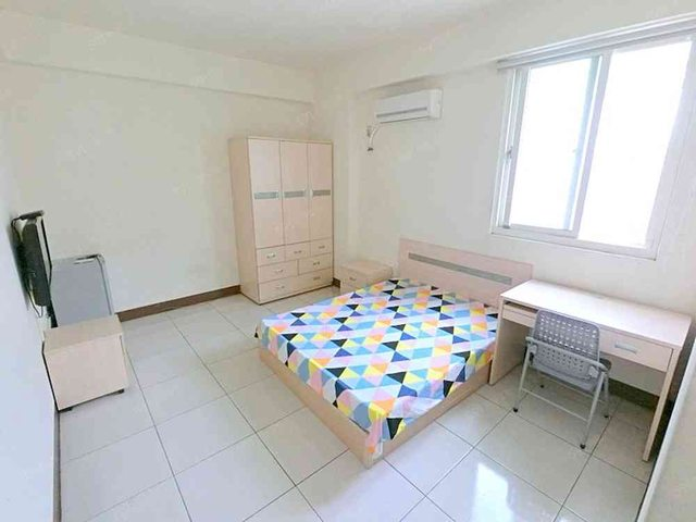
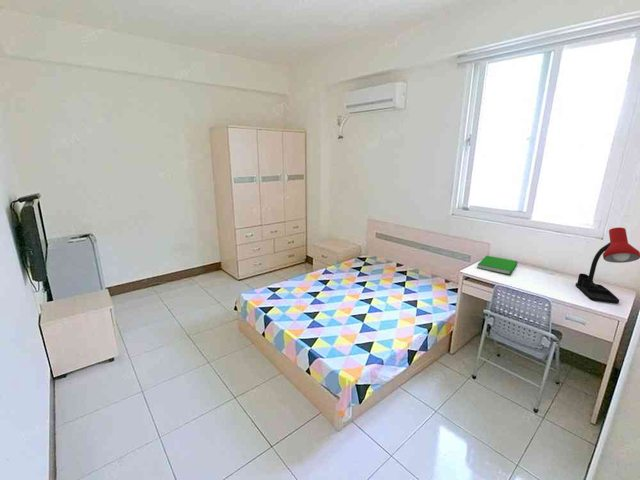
+ desk lamp (608, 261)
+ book (497, 264)
